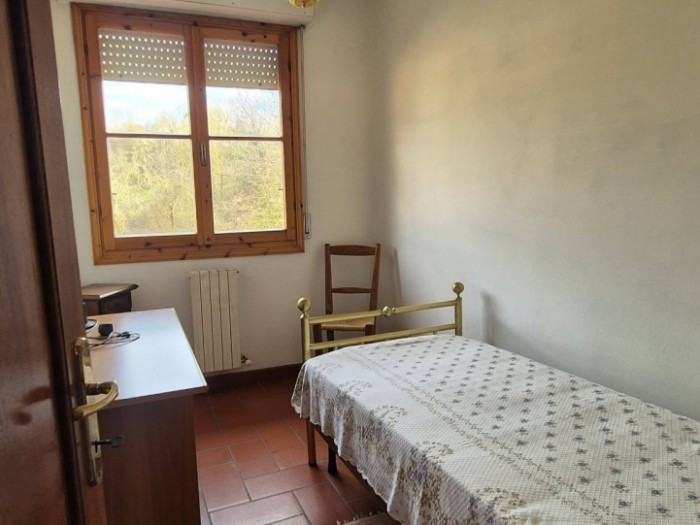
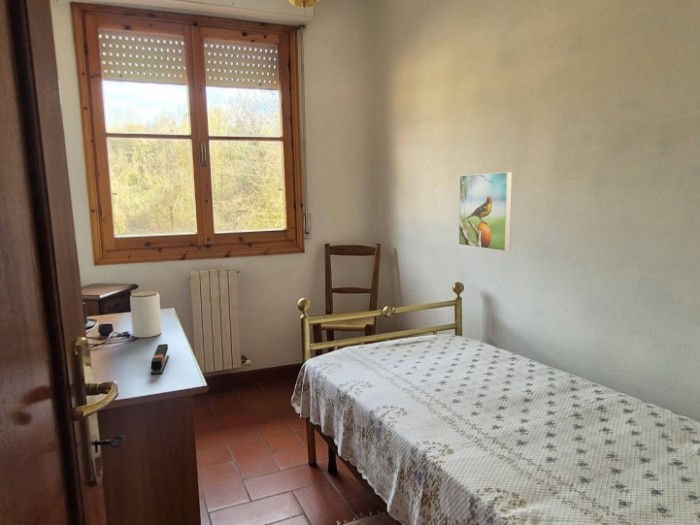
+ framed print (483, 211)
+ stapler (159, 358)
+ jar (145, 313)
